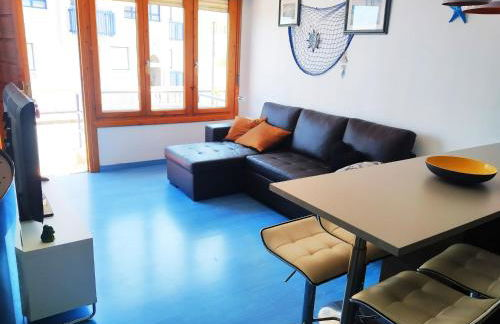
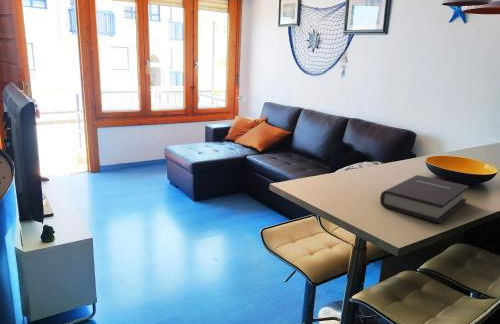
+ book (424, 195)
